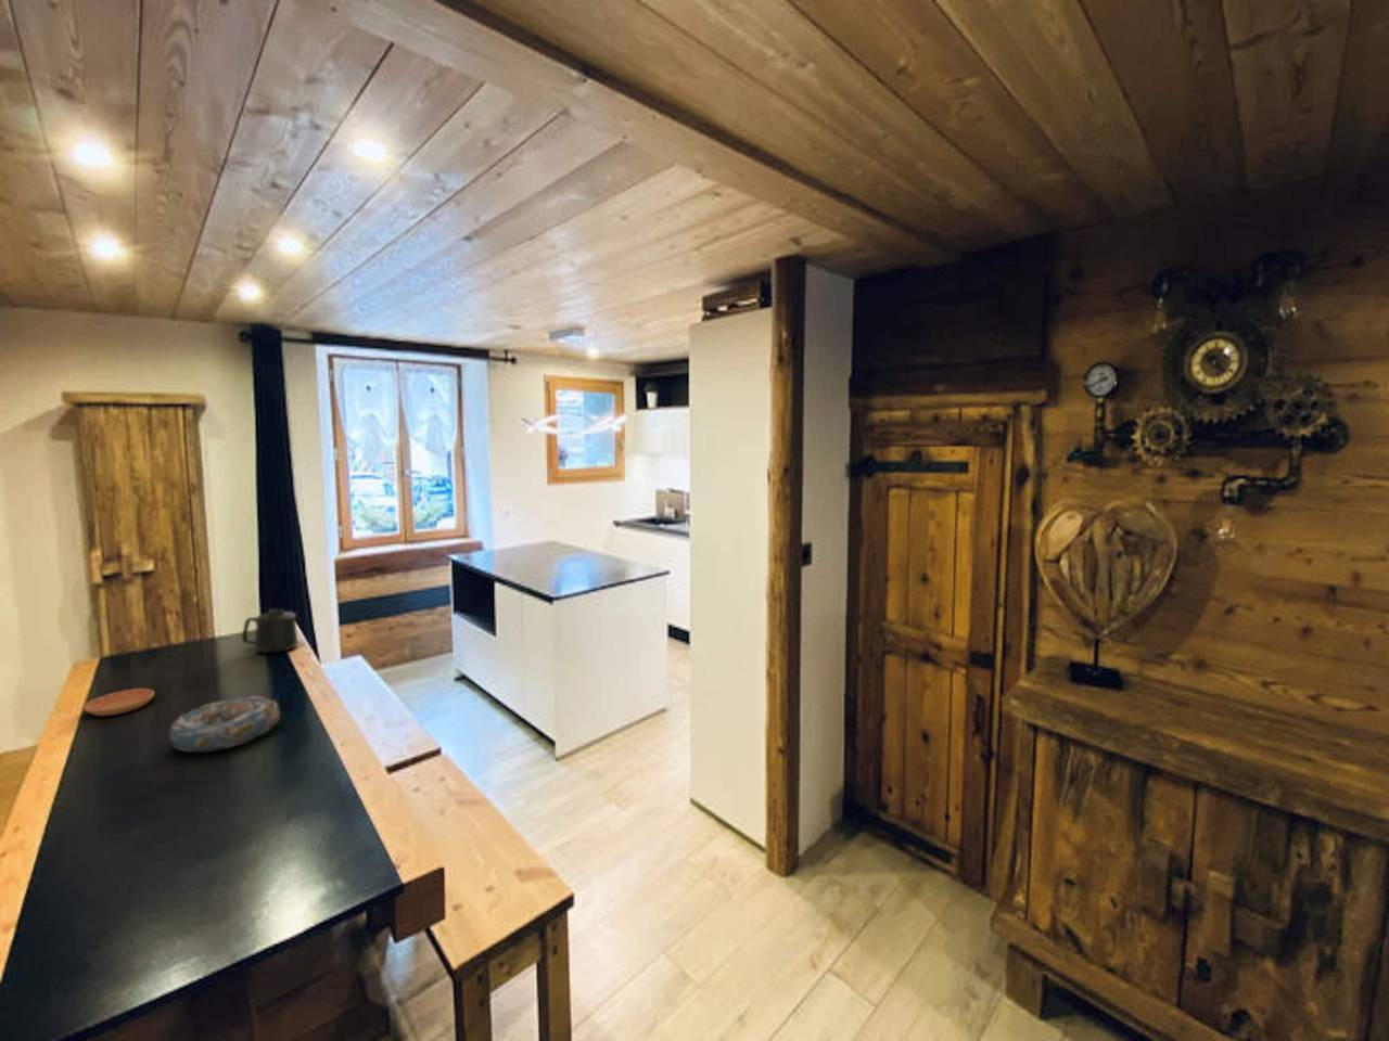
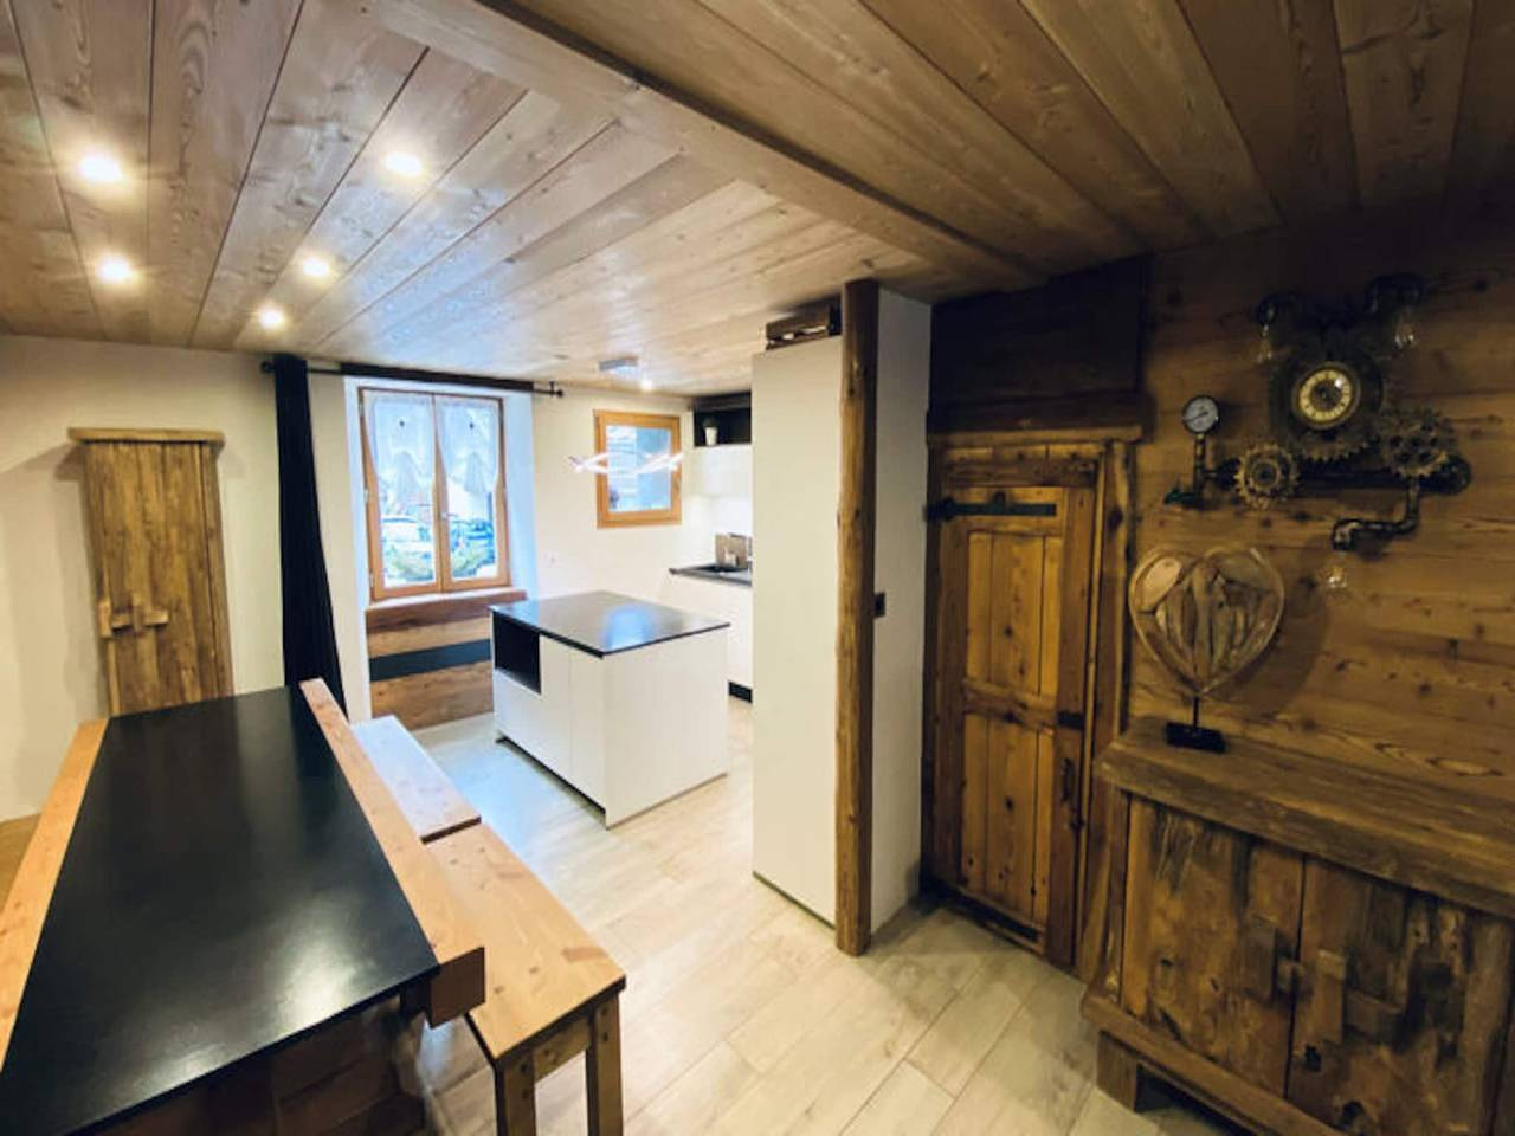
- saucer (119, 703)
- mug (269, 630)
- decorative bowl (226, 722)
